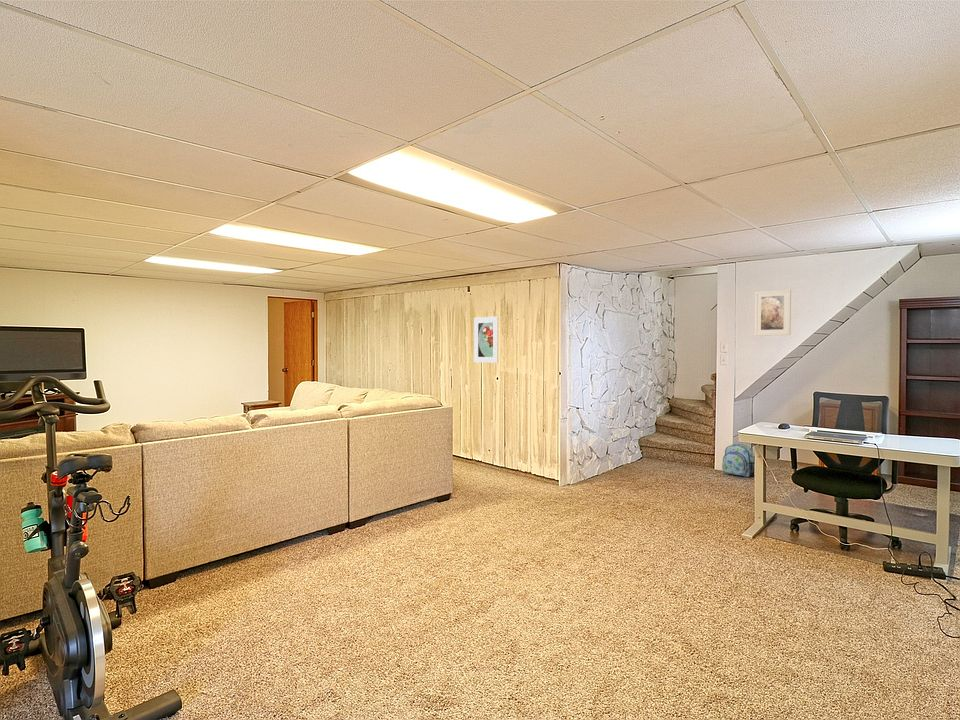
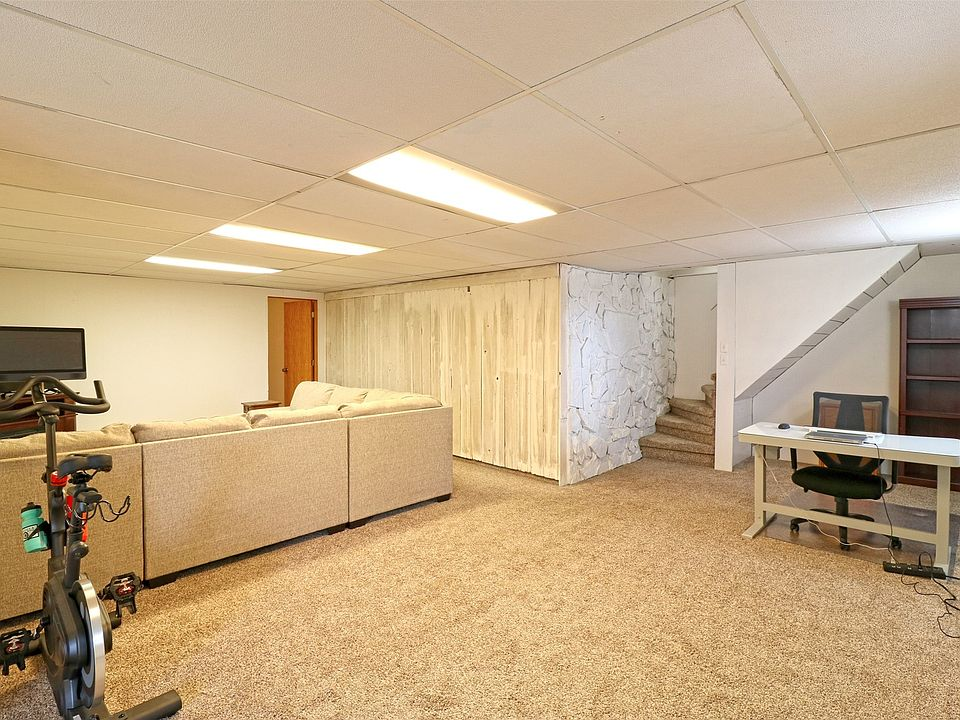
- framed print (485, 339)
- backpack (738, 460)
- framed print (772, 313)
